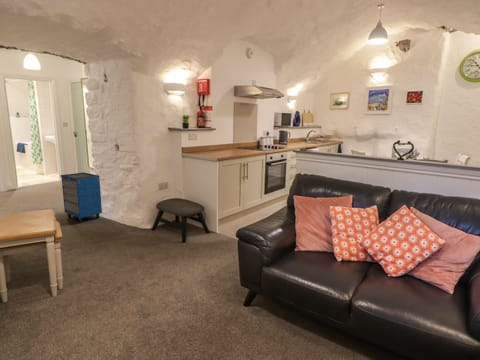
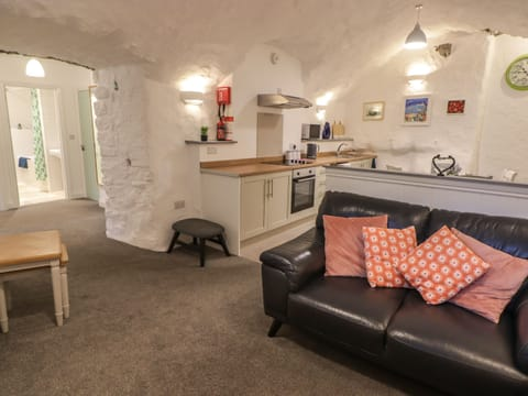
- cabinet (81, 196)
